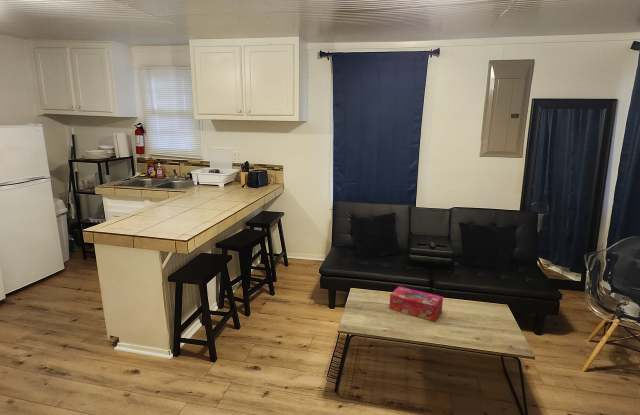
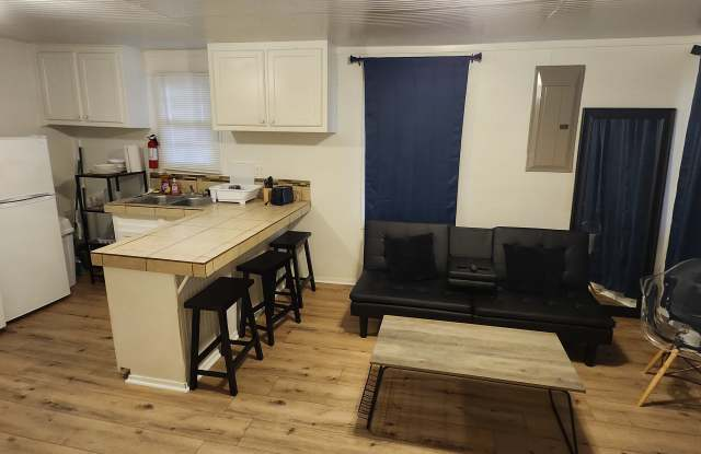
- tissue box (415, 302)
